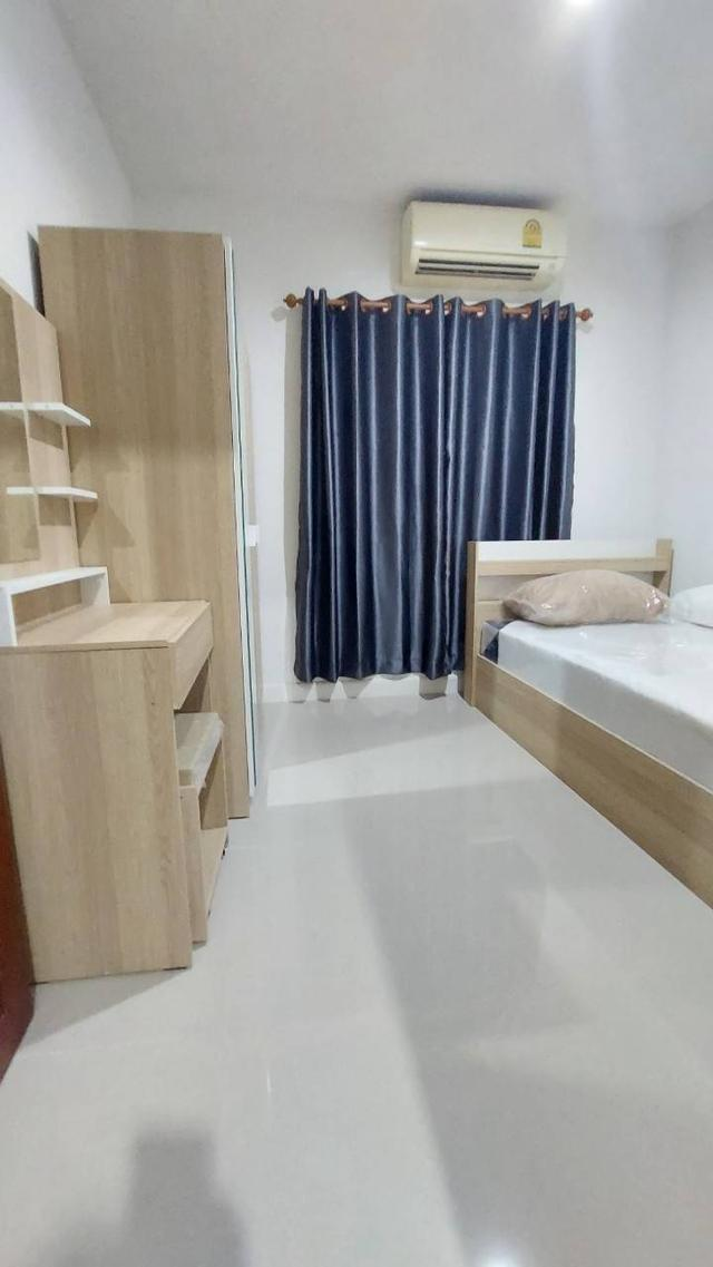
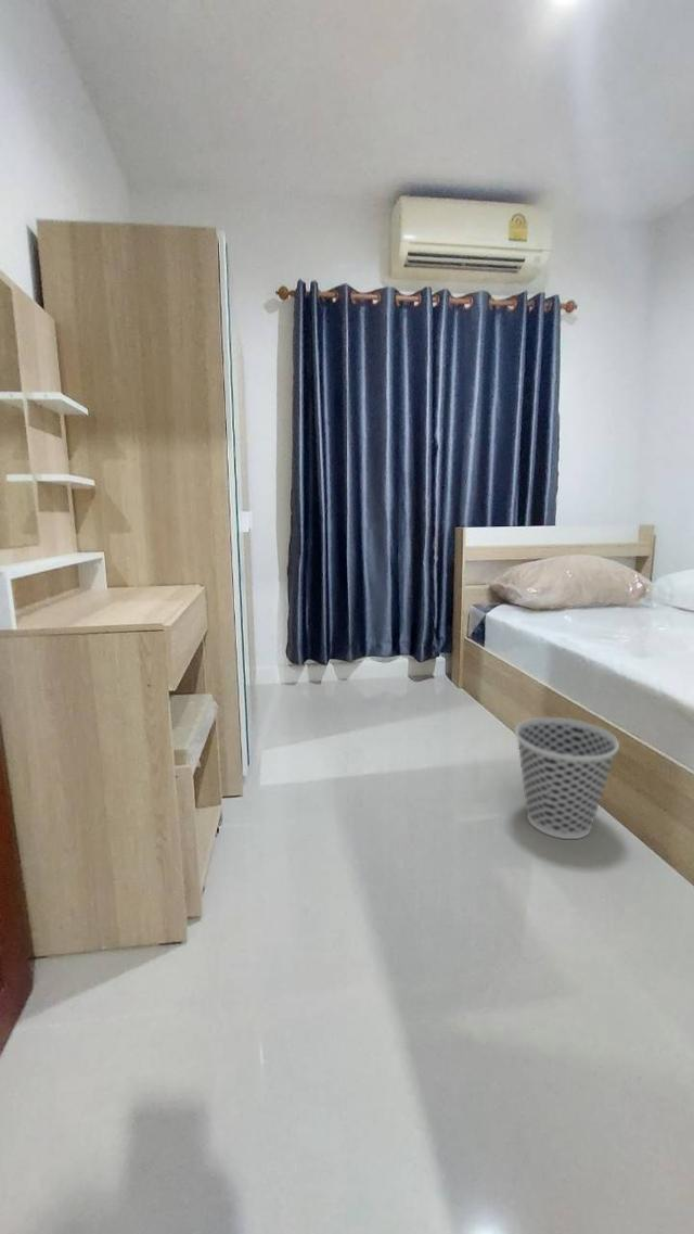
+ wastebasket (562, 778)
